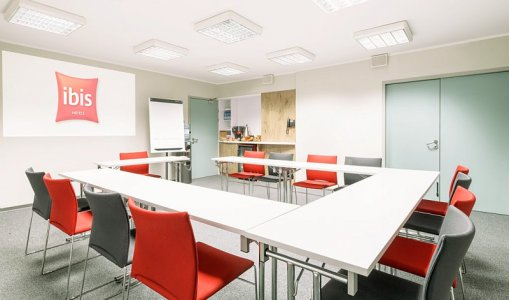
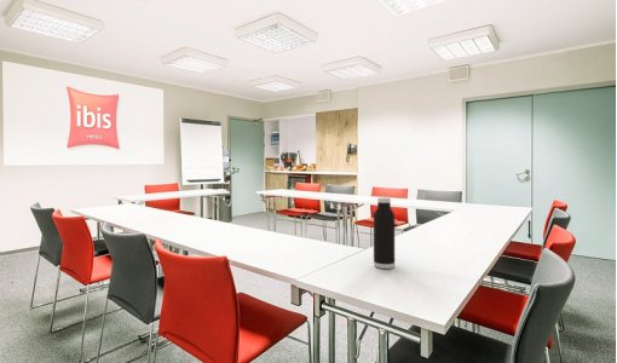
+ water bottle (384, 231)
